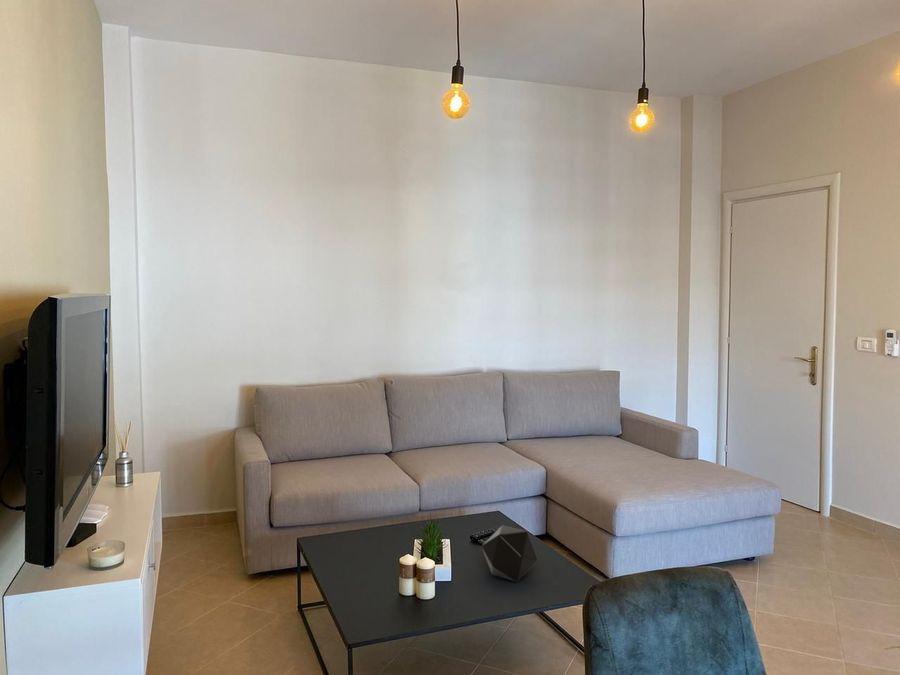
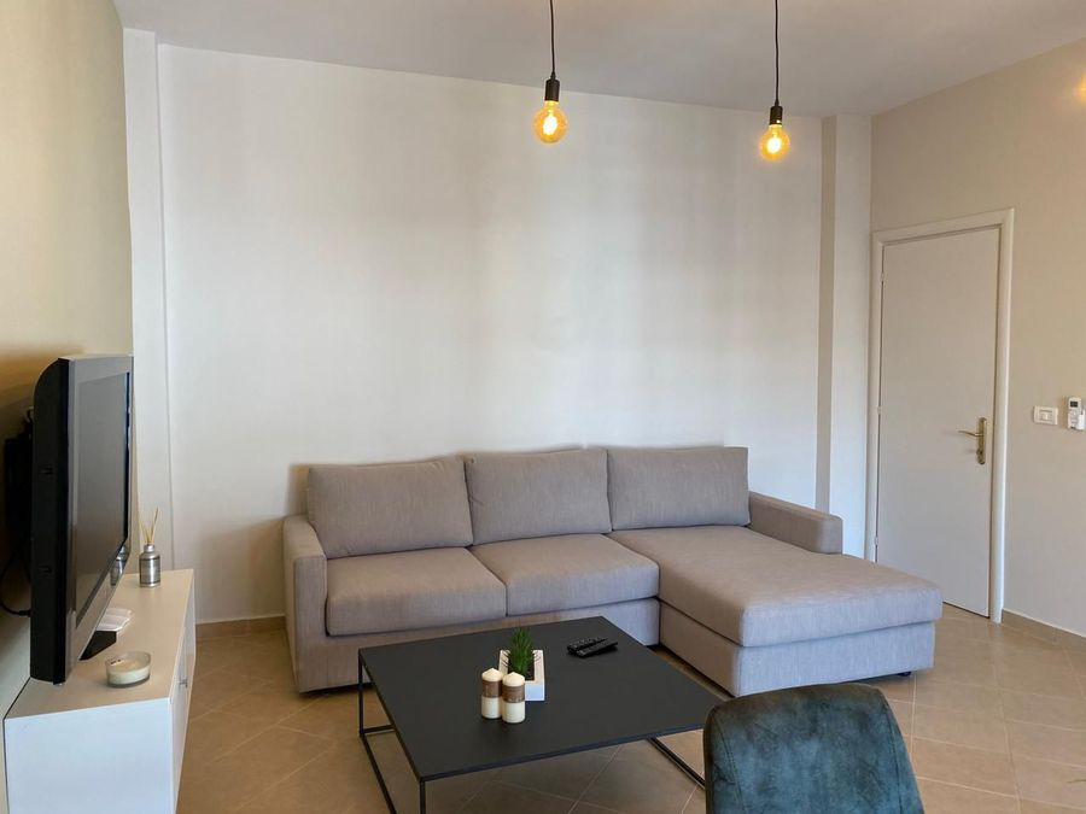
- decorative tray (509, 553)
